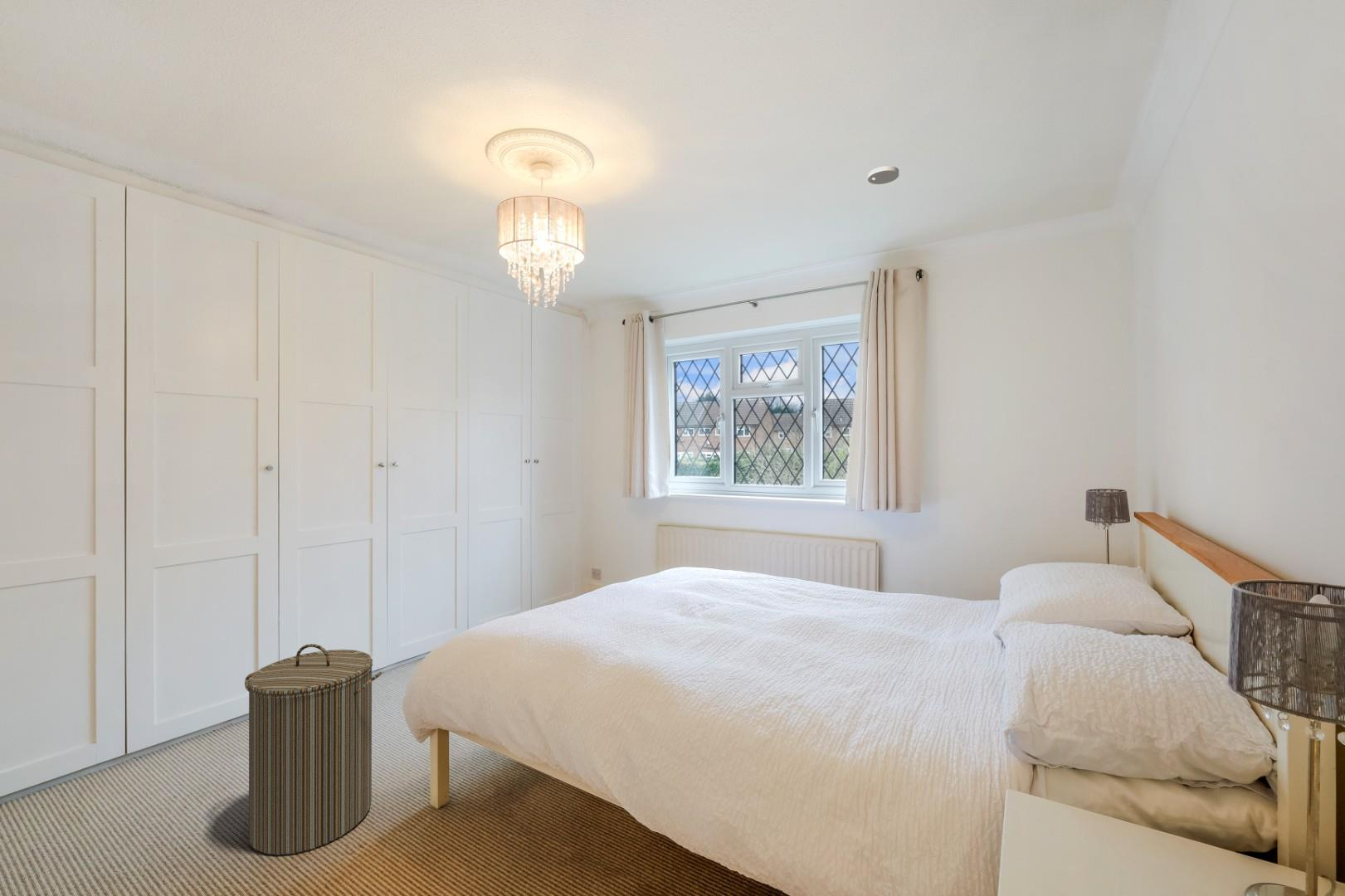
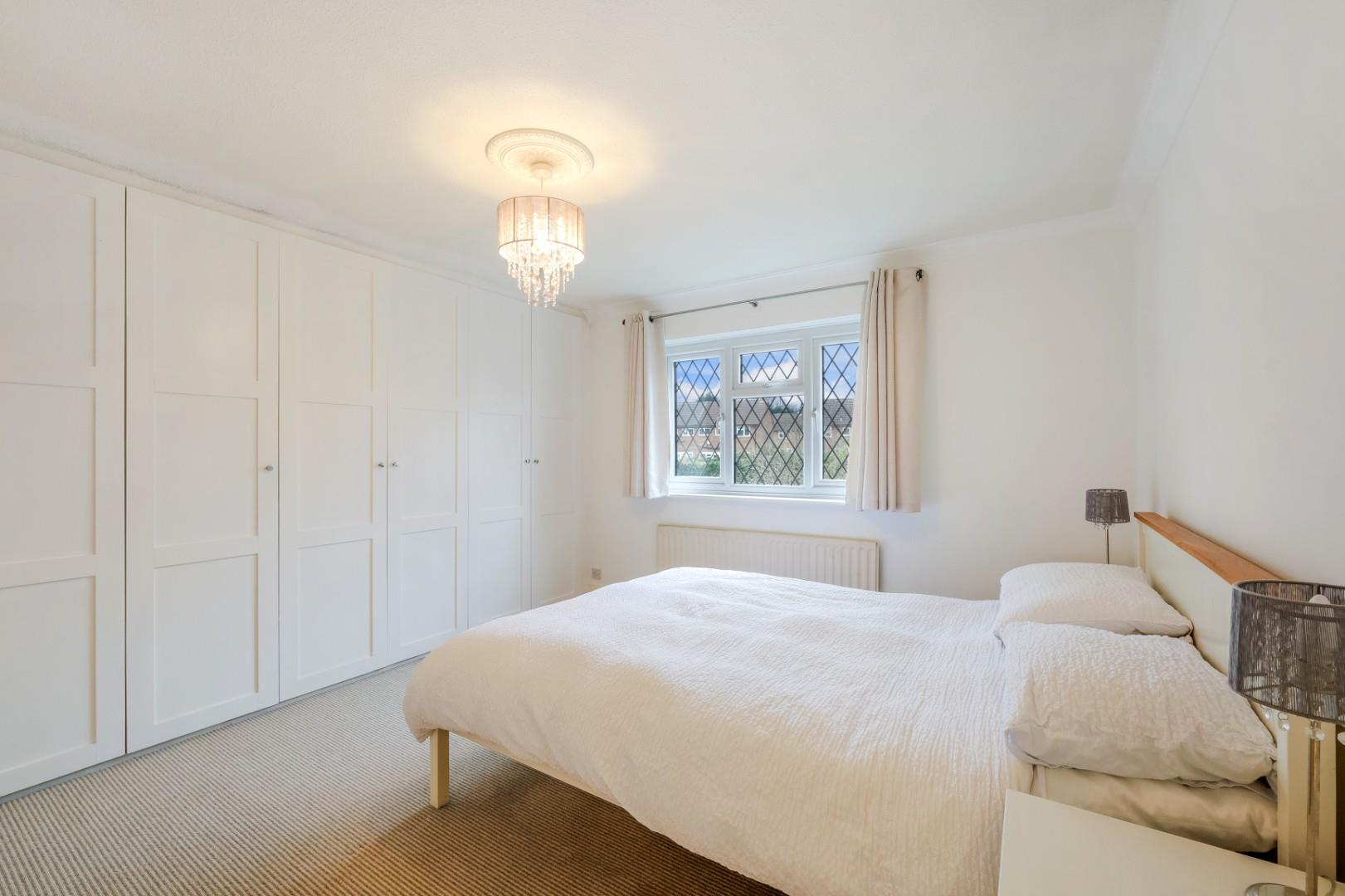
- smoke detector (883, 175)
- laundry hamper (313, 731)
